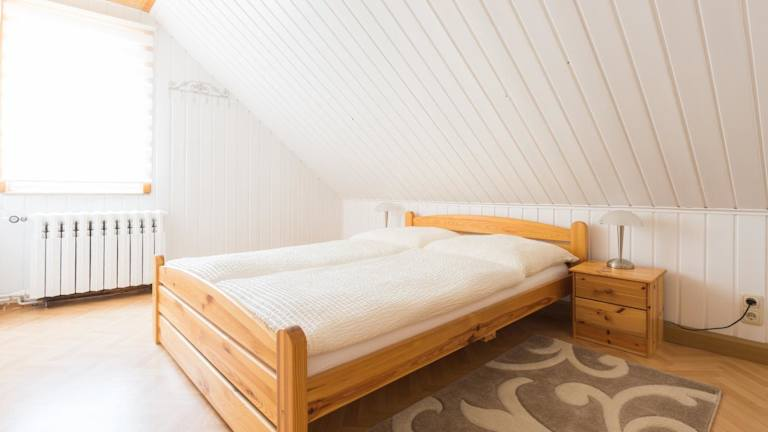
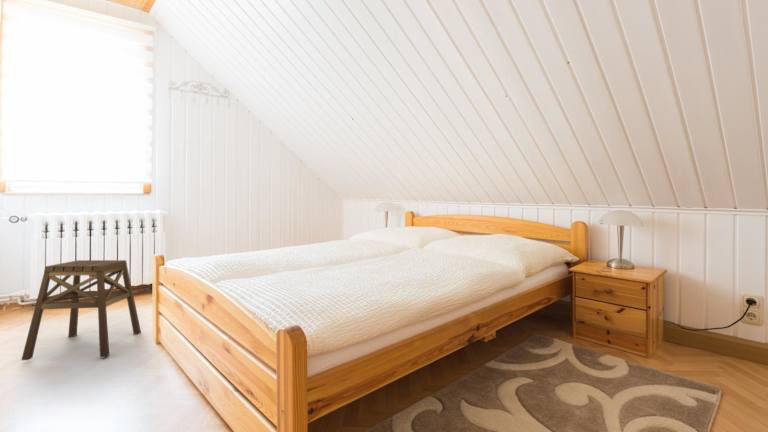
+ stool (88, 304)
